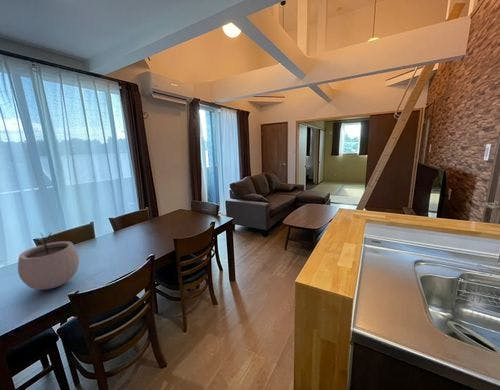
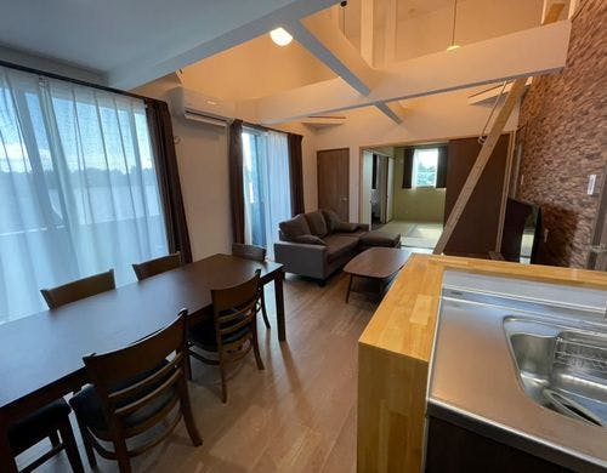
- plant pot (49, 259)
